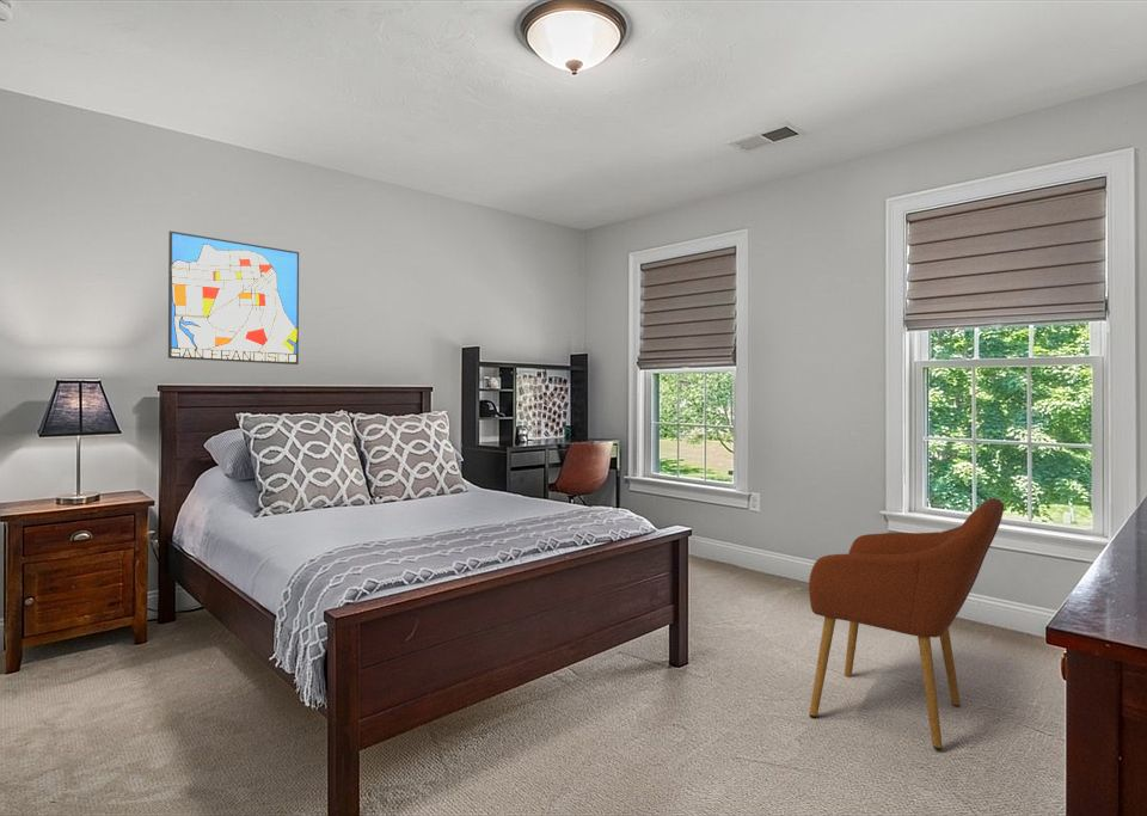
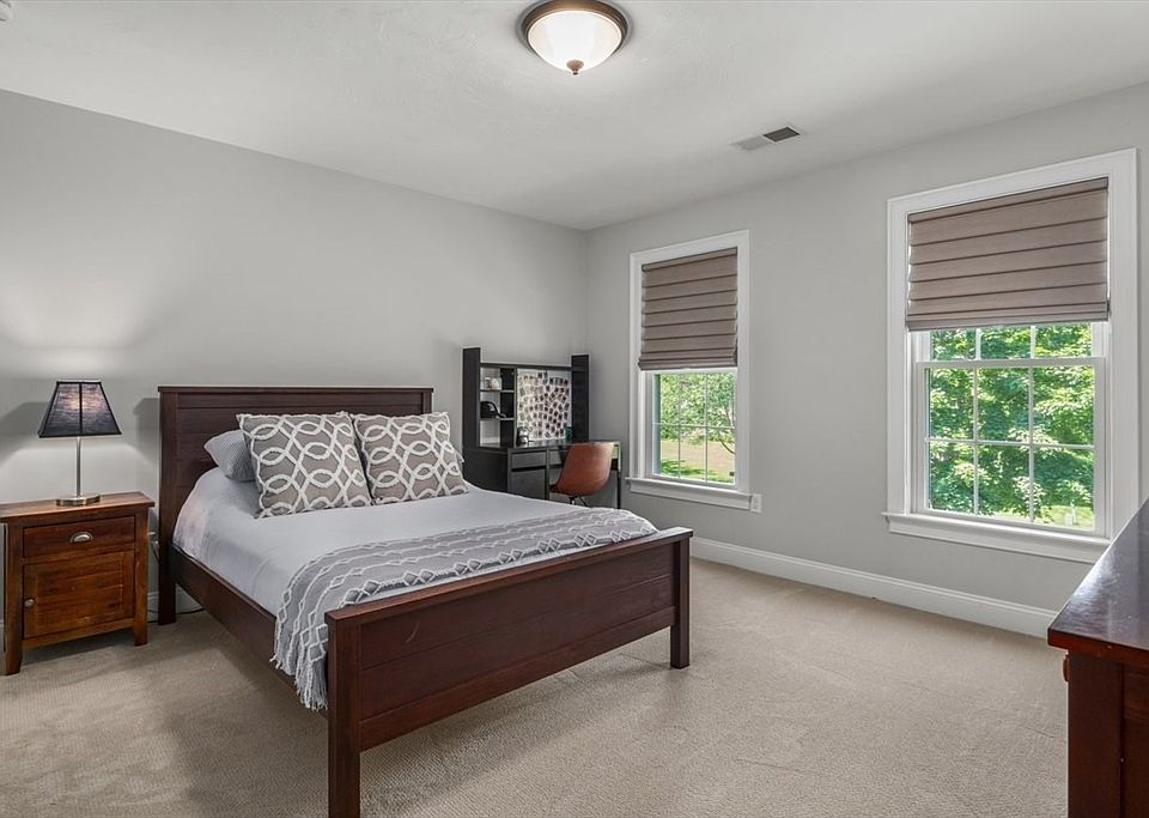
- armchair (904, 603)
- wall art (237, 301)
